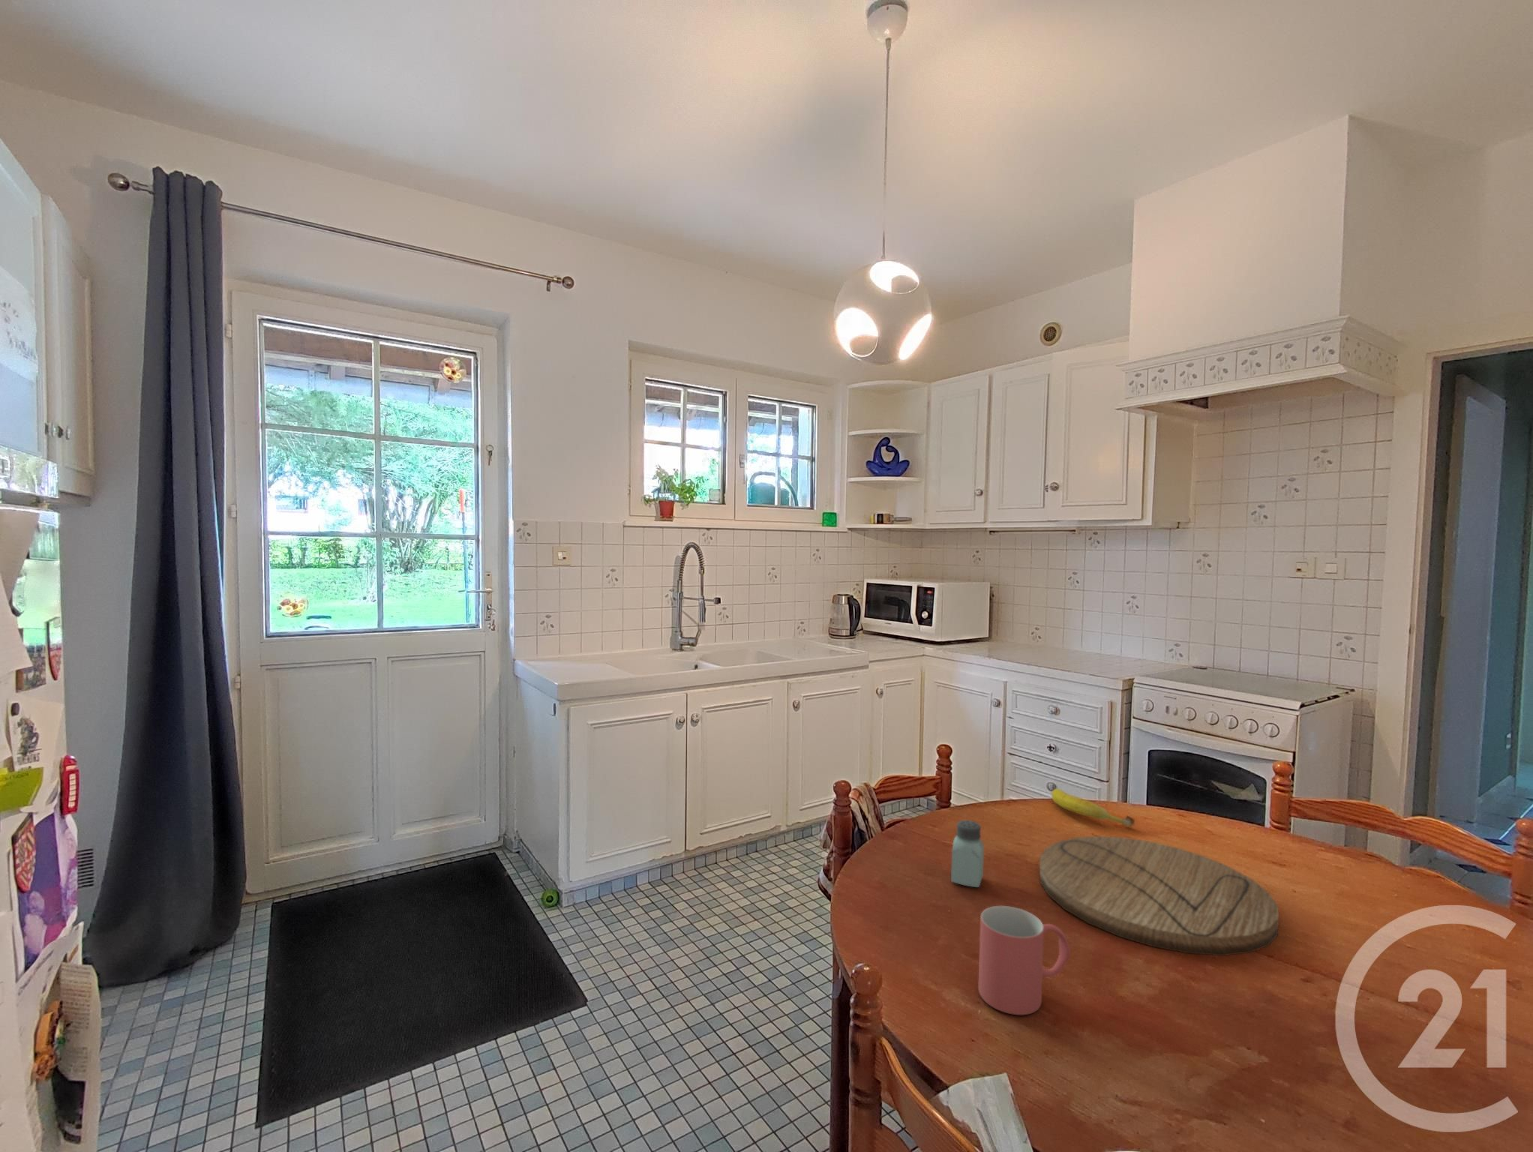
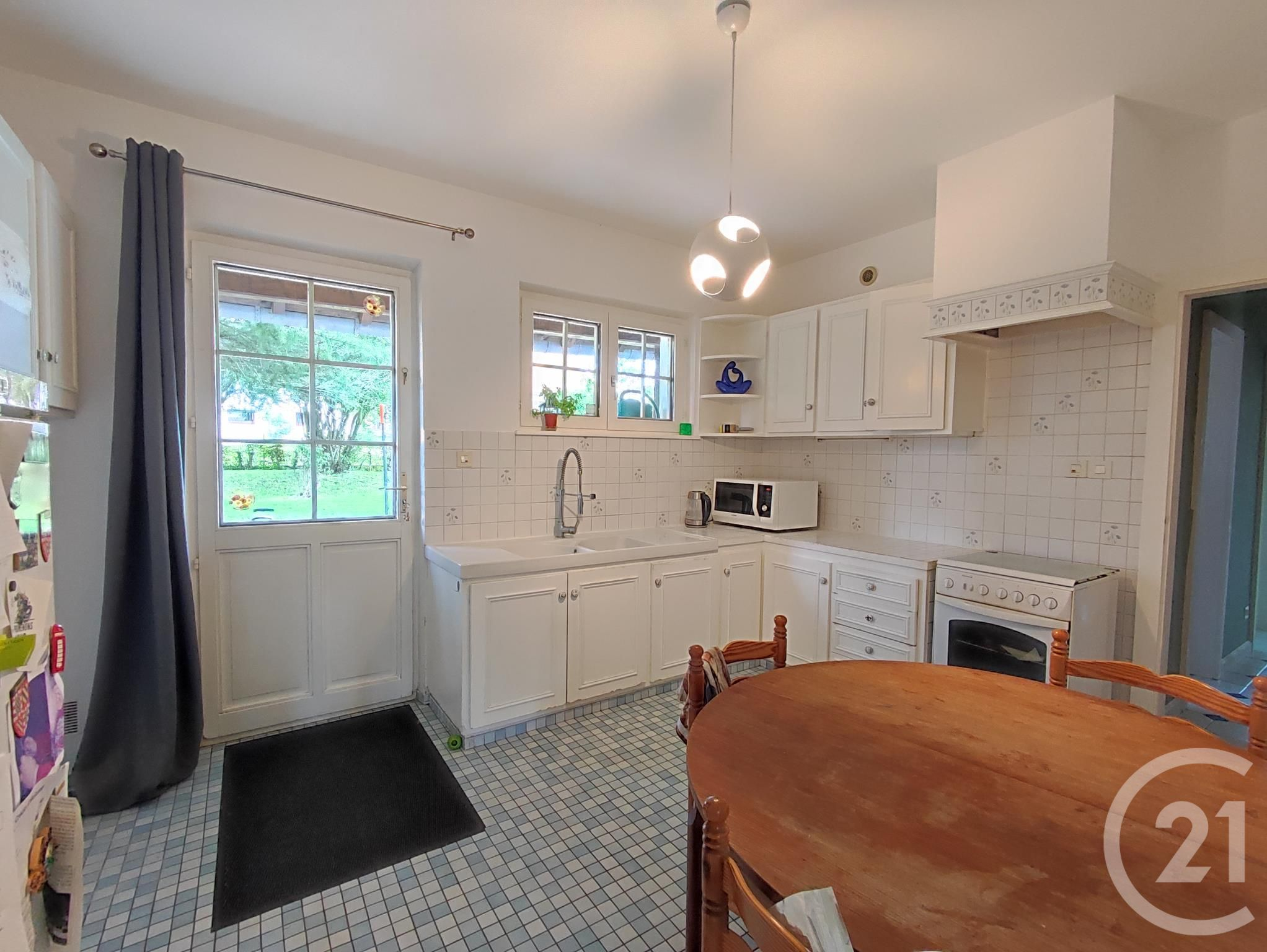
- cutting board (1151, 887)
- saltshaker (968, 852)
- fruit (1085, 805)
- mug (1025, 956)
